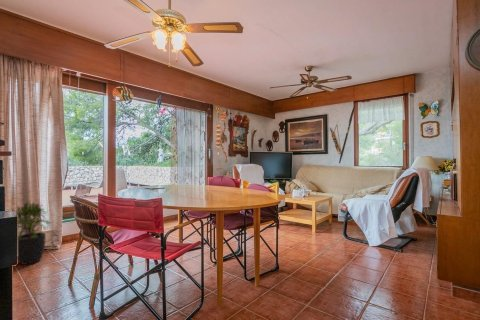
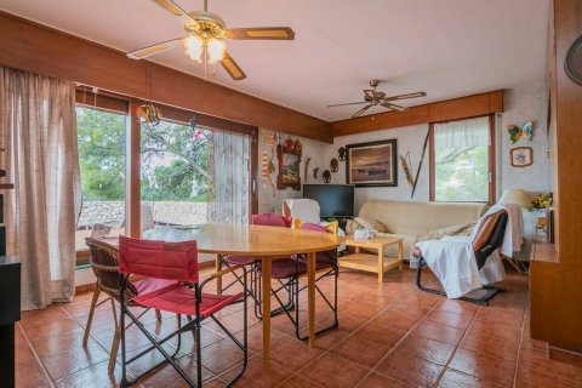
- potted plant (27, 231)
